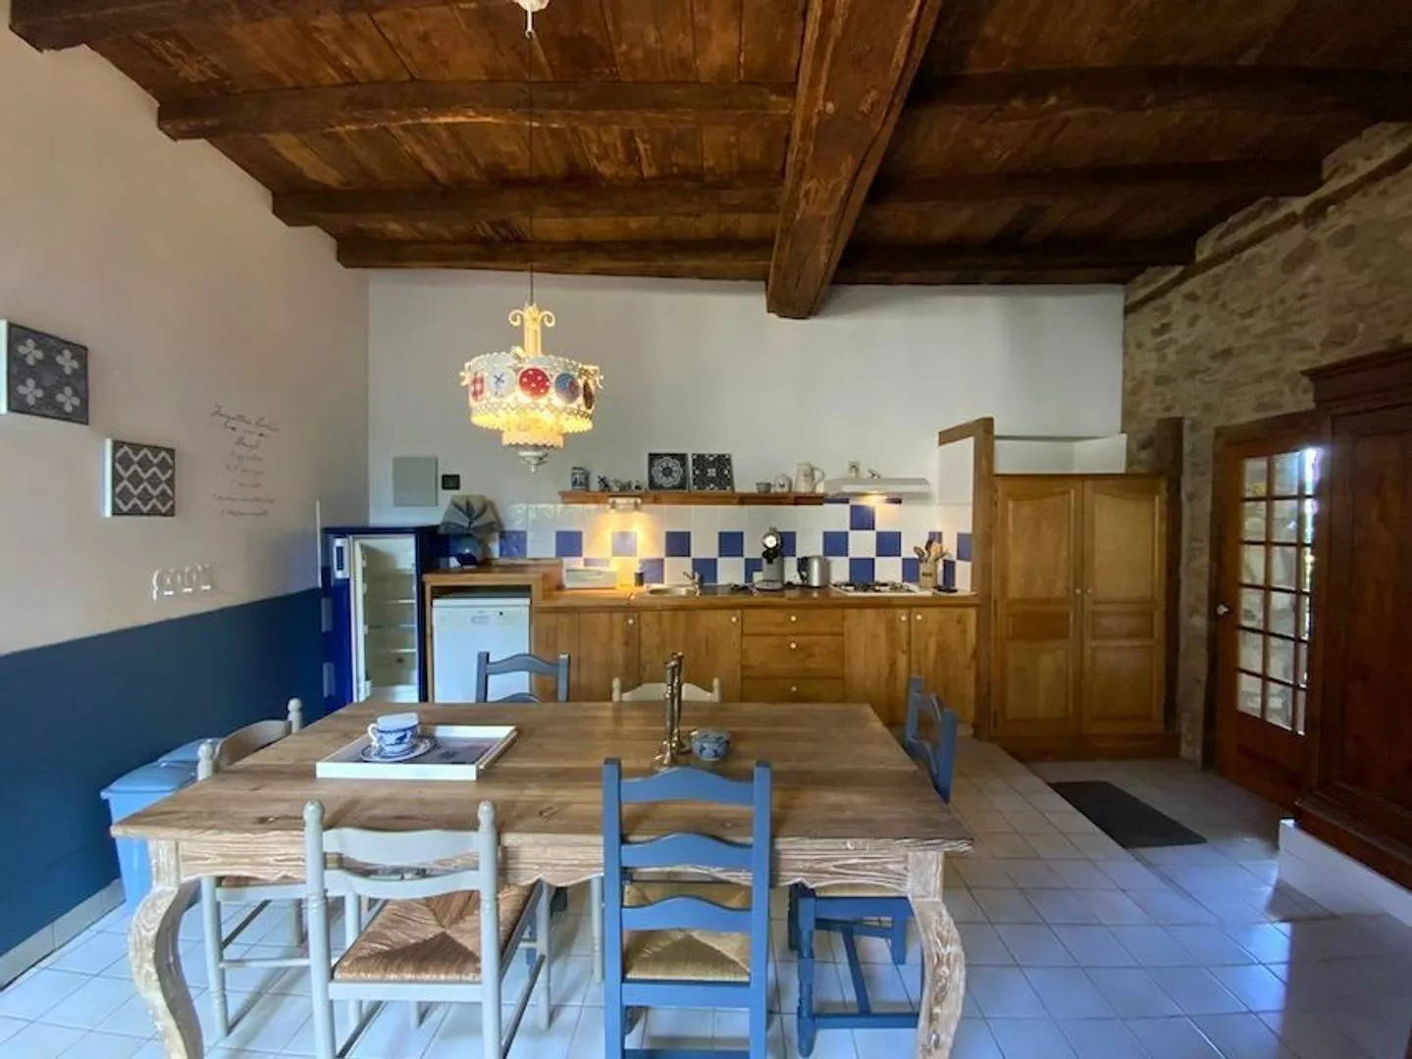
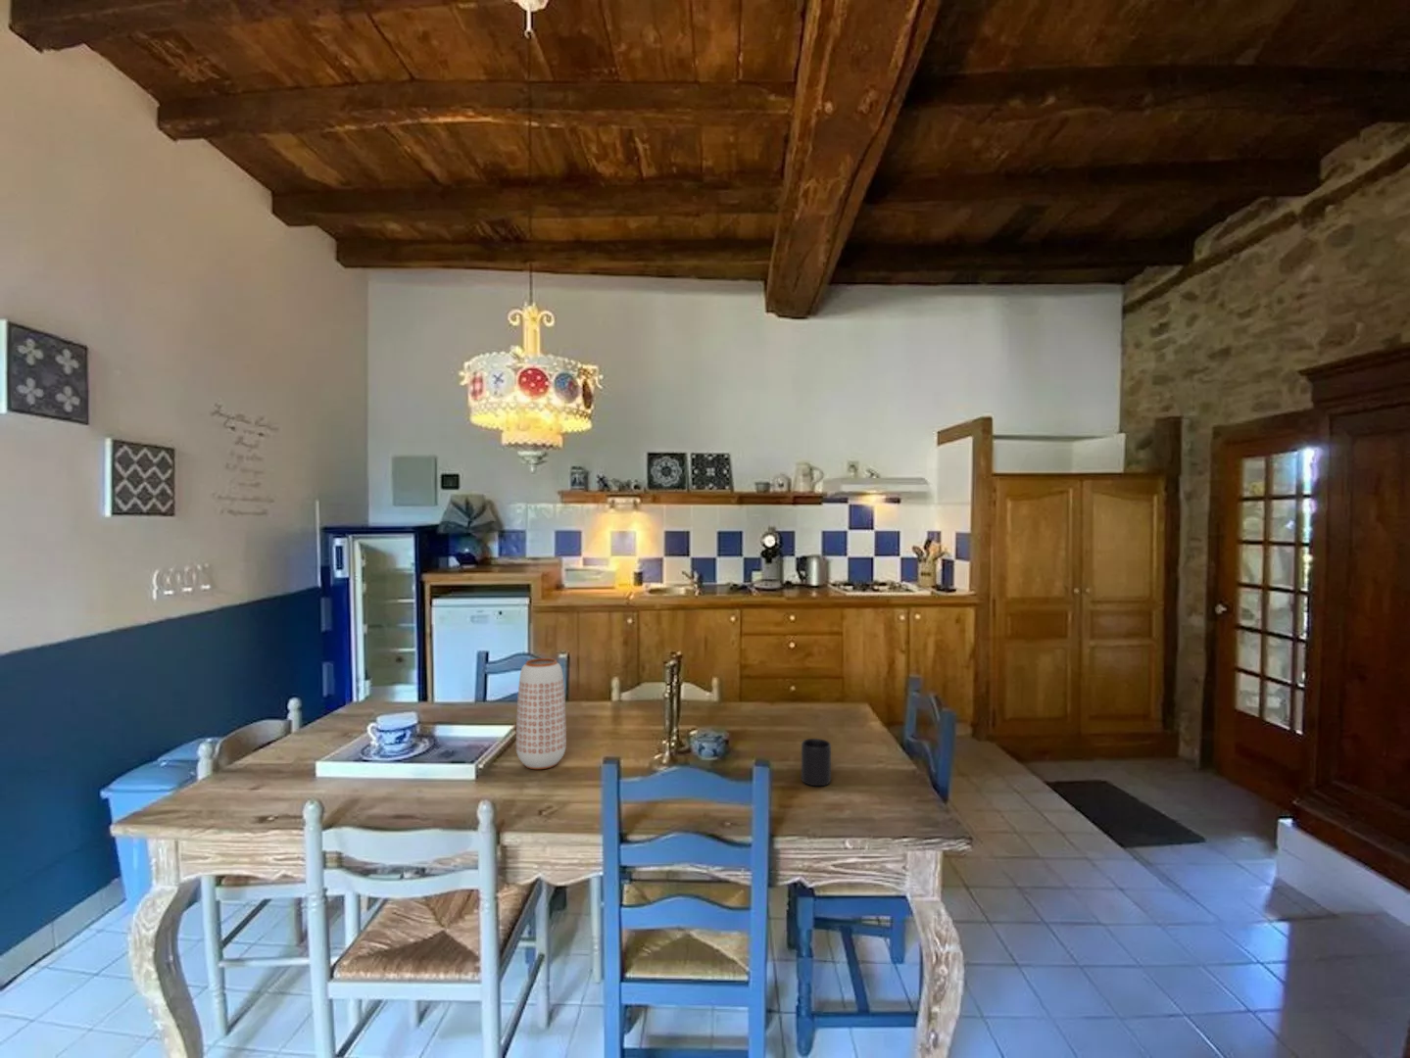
+ planter (541, 712)
+ mug (814, 758)
